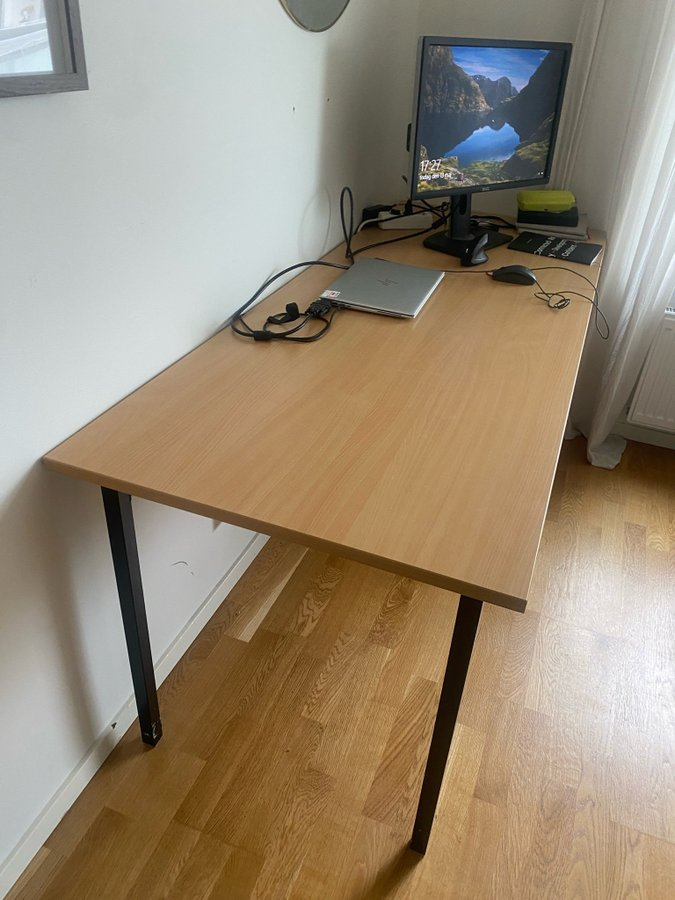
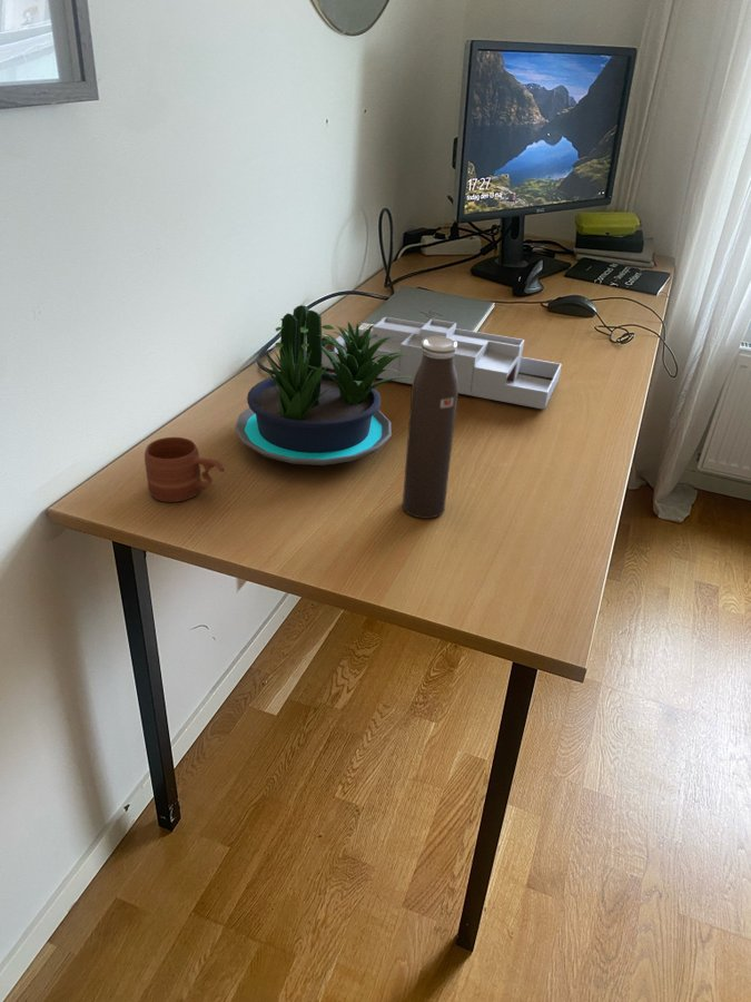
+ water bottle (431, 429)
+ desk organizer (453, 357)
+ potted plant (326, 377)
+ mug (185, 472)
